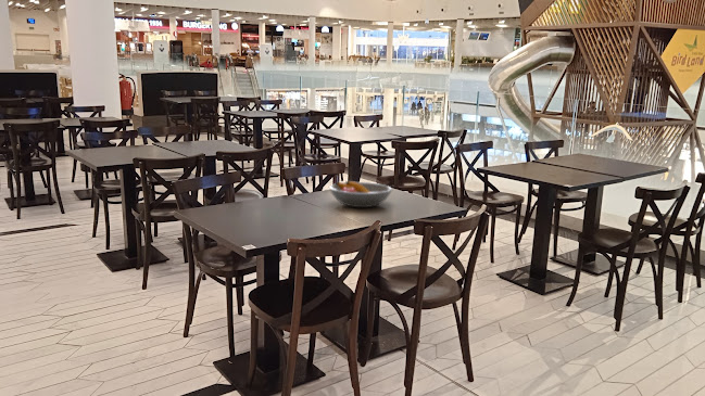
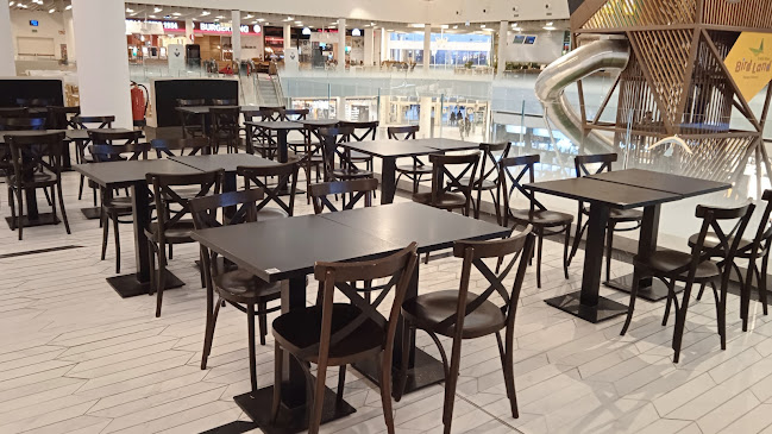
- fruit bowl (360, 193)
